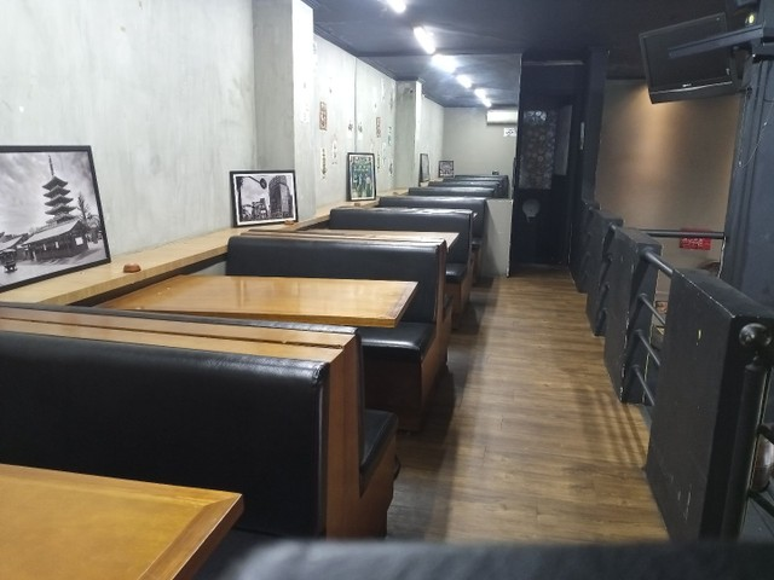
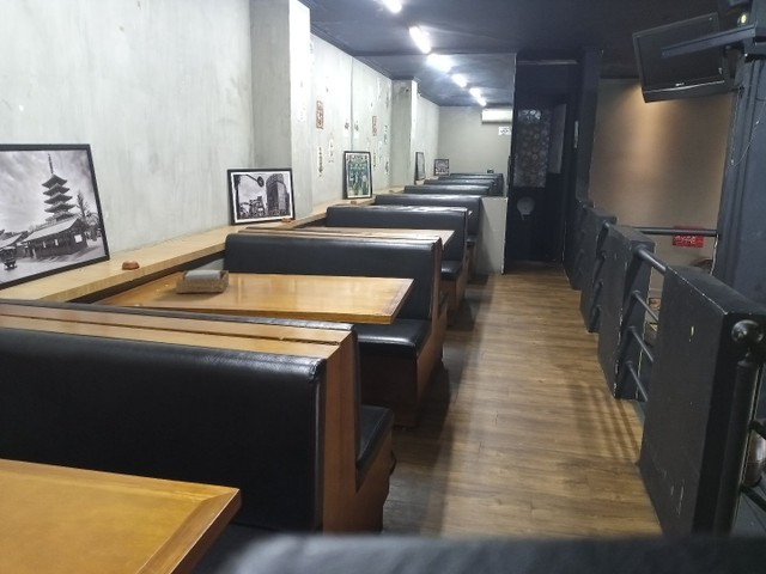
+ napkin holder (203, 279)
